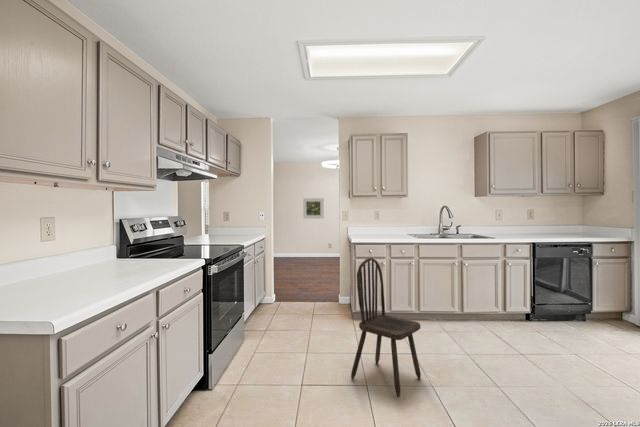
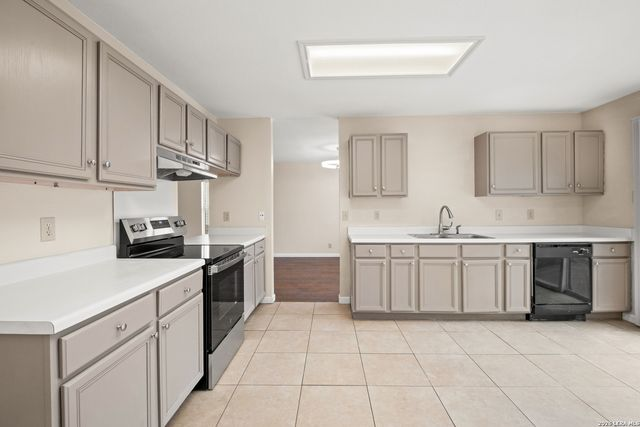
- chair (385, 319)
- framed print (313, 208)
